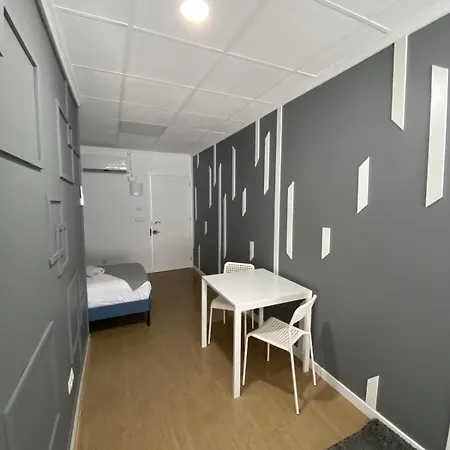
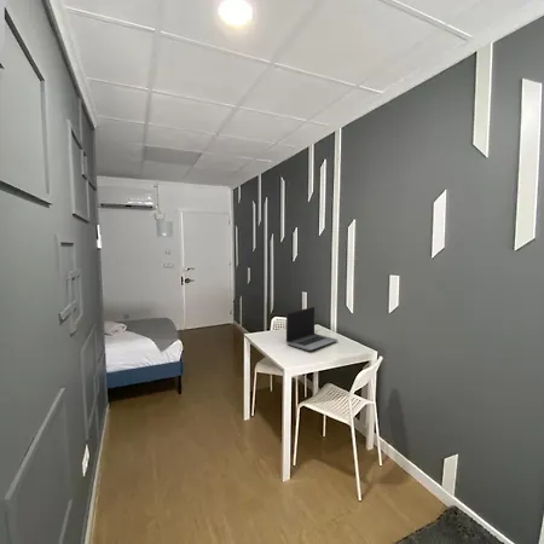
+ laptop computer (312, 328)
